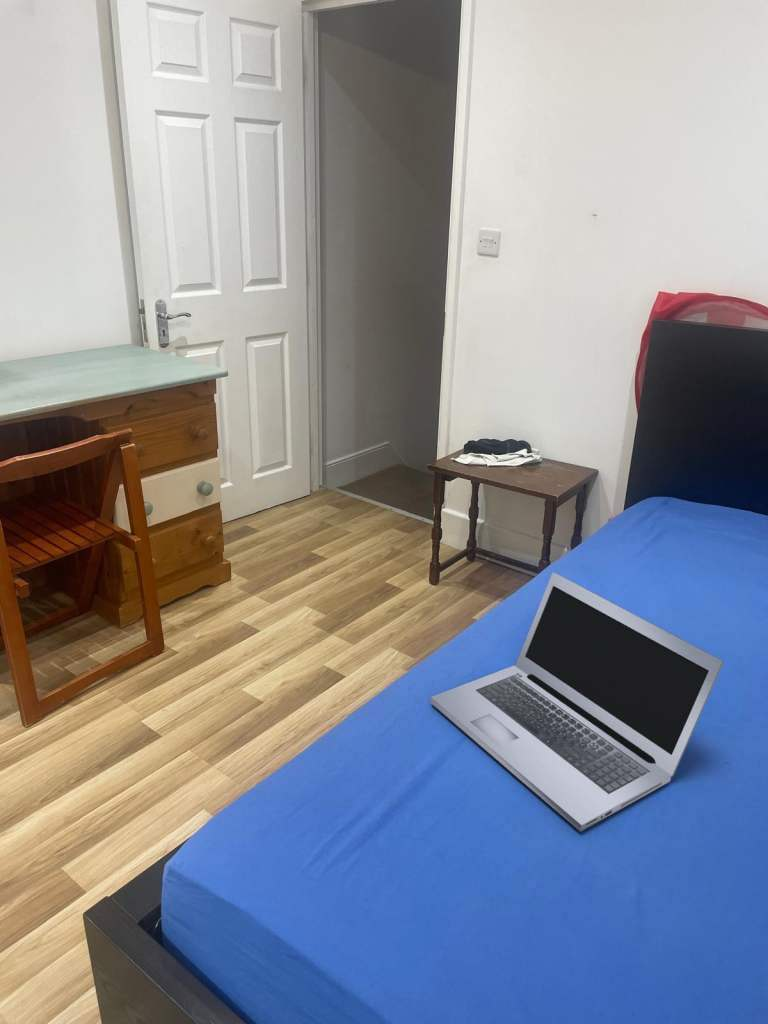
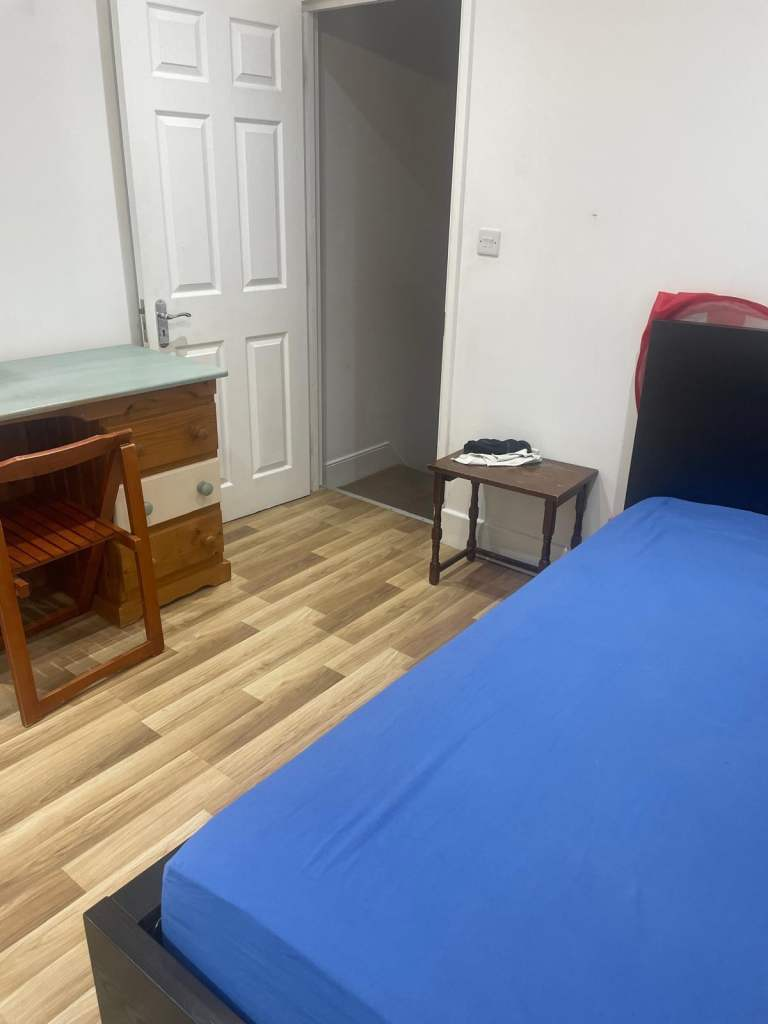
- laptop (565, 684)
